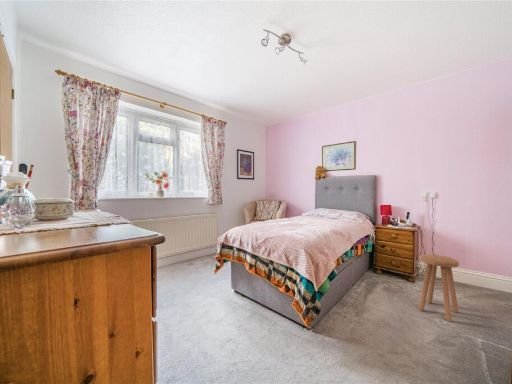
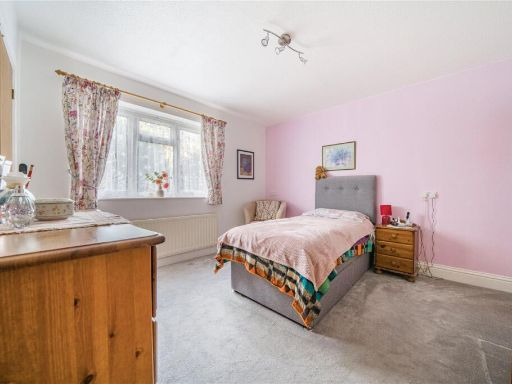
- stool (442, 284)
